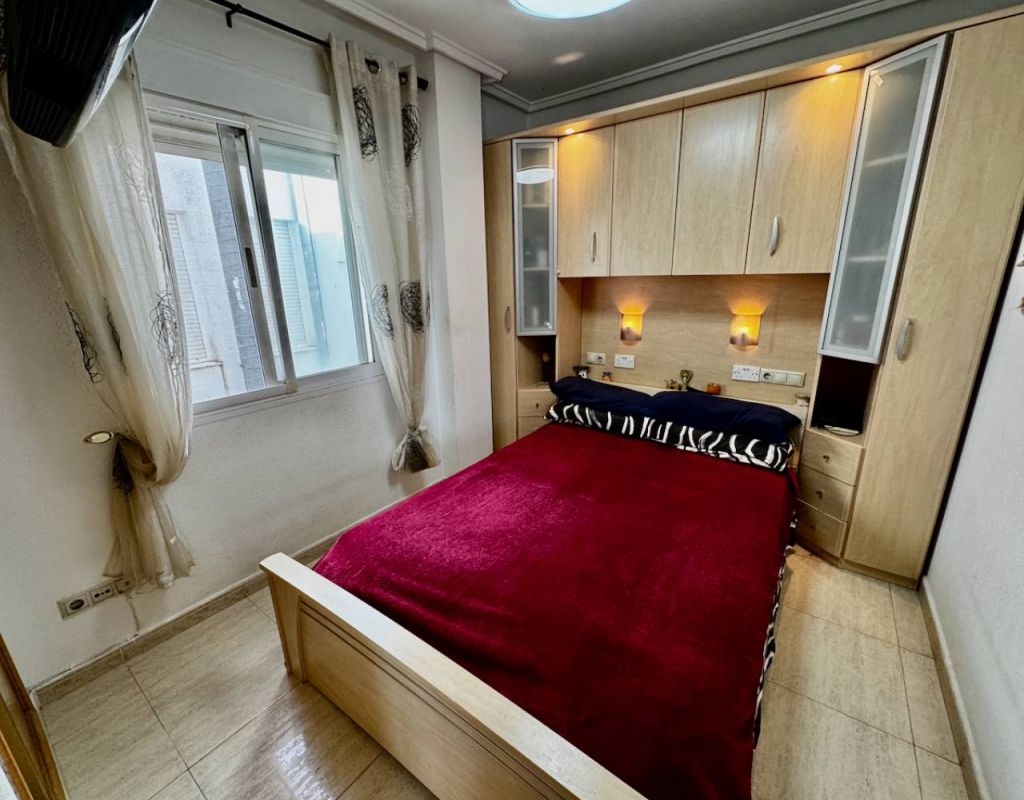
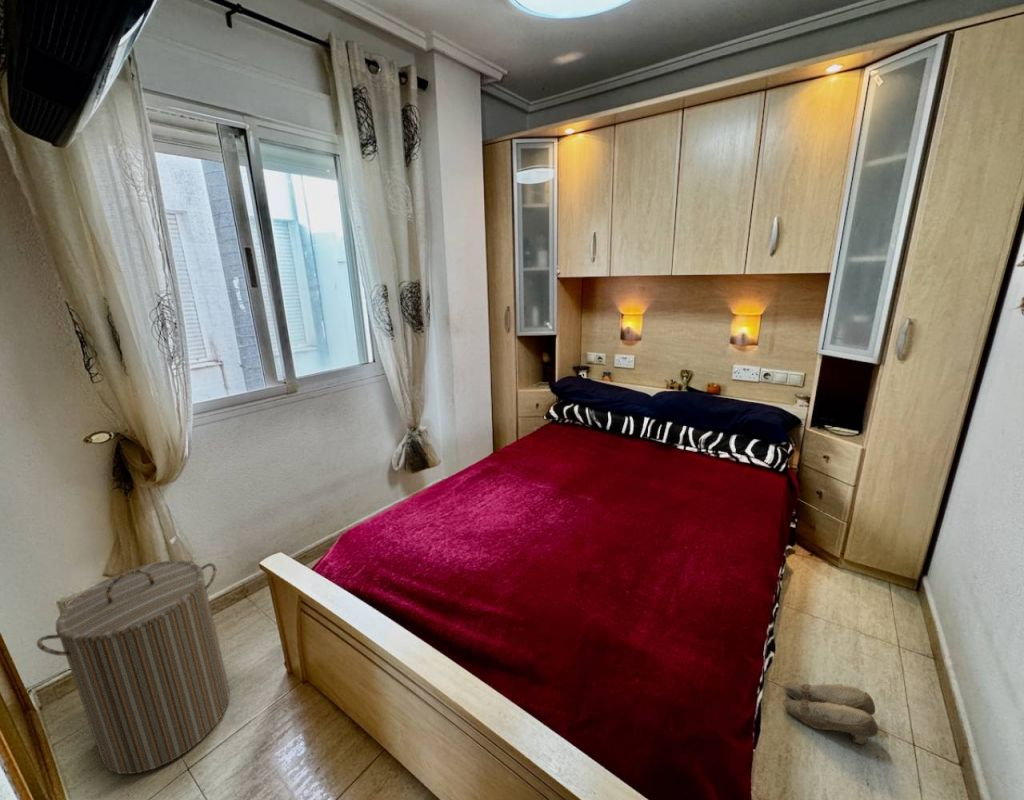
+ laundry hamper (151, 650)
+ slippers (828, 703)
